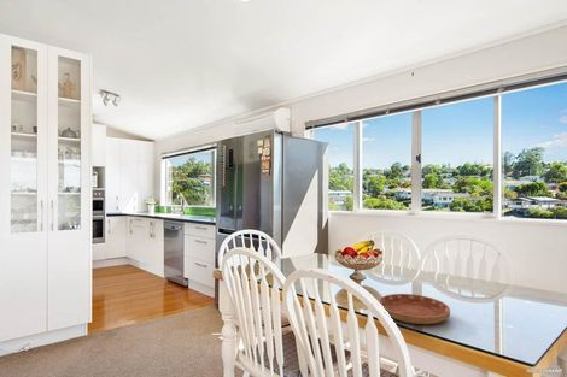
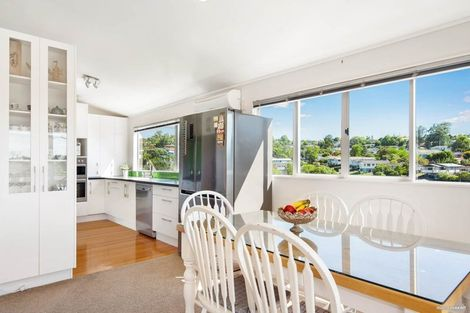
- saucer (413, 308)
